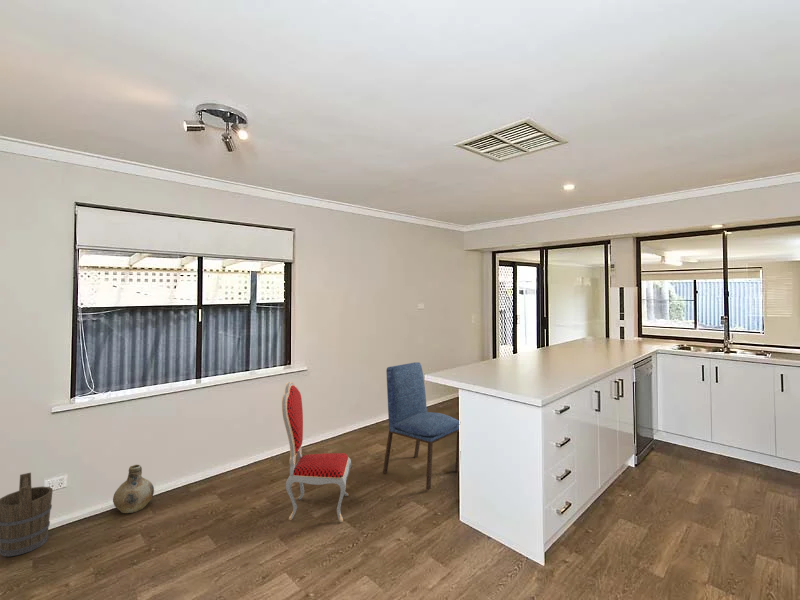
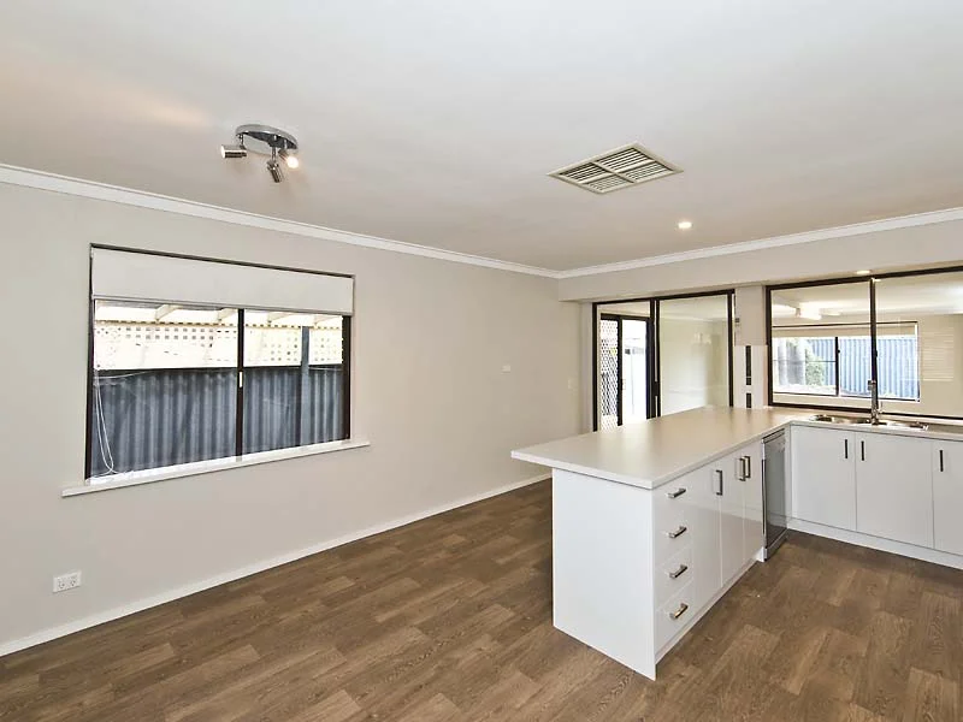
- bucket (25, 512)
- ceramic jug (133, 486)
- dining chair (422, 419)
- dining chair (317, 454)
